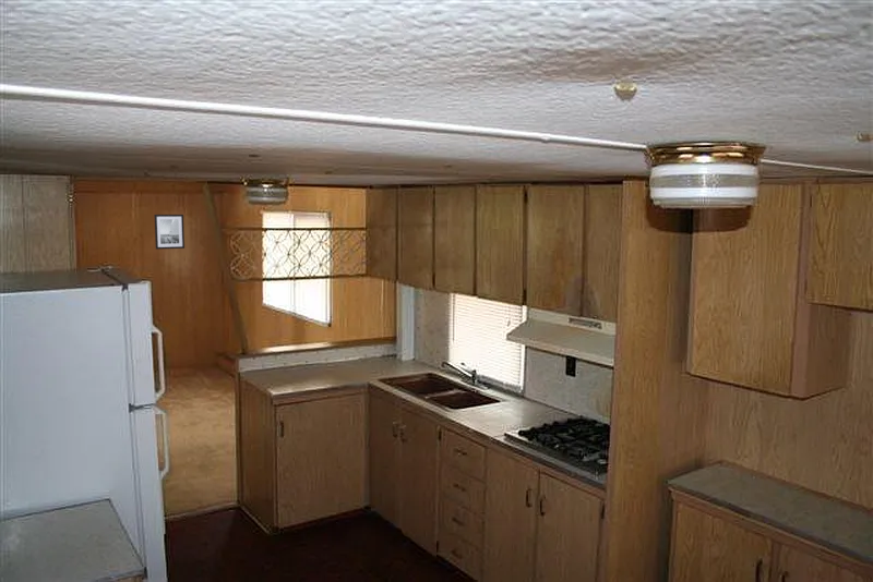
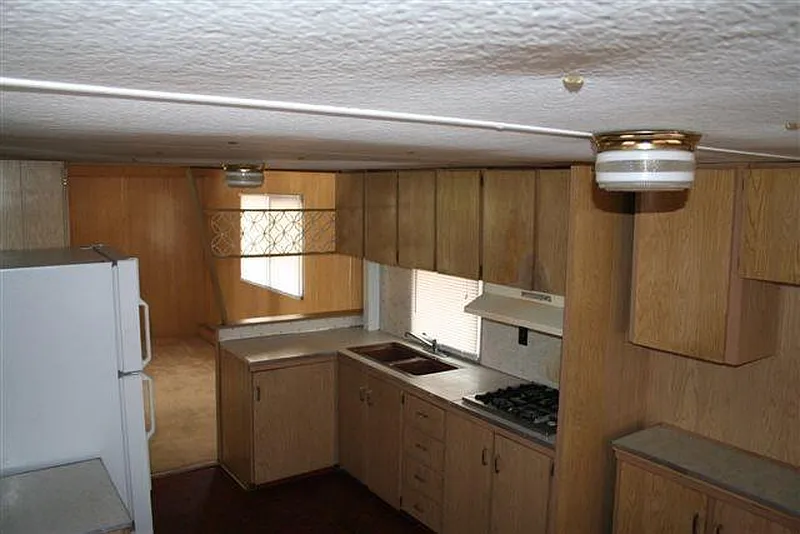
- wall art (169, 231)
